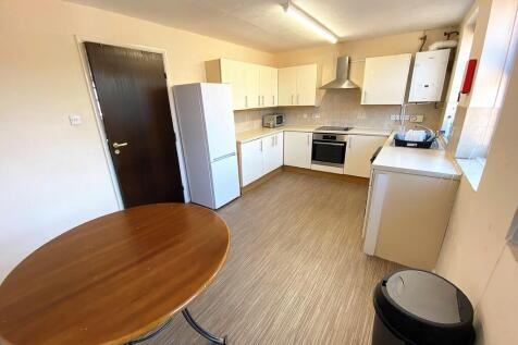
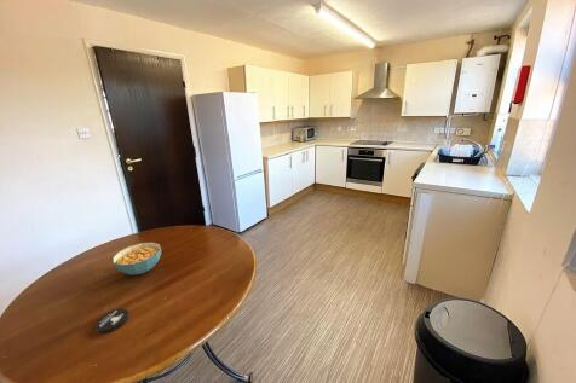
+ cereal bowl (139, 261)
+ coaster (111, 319)
